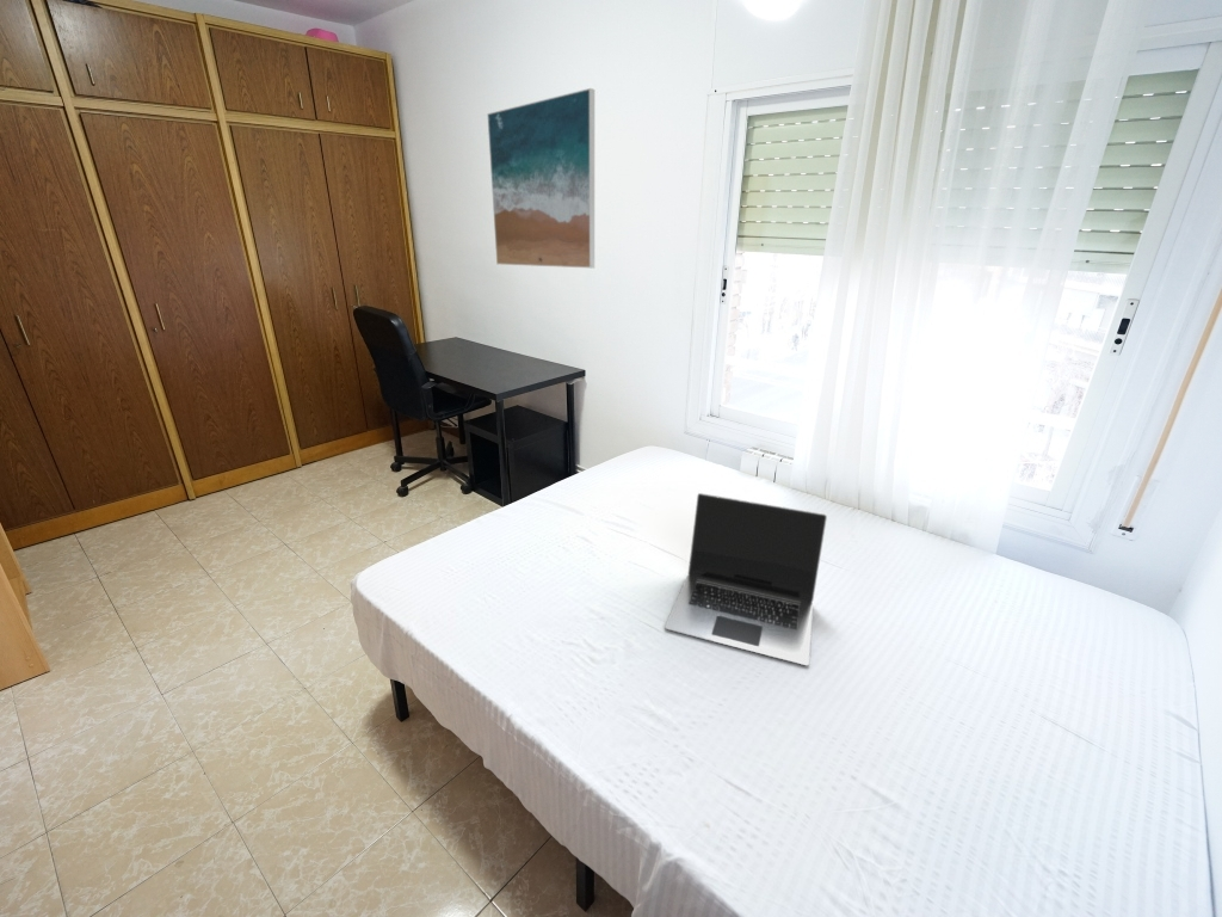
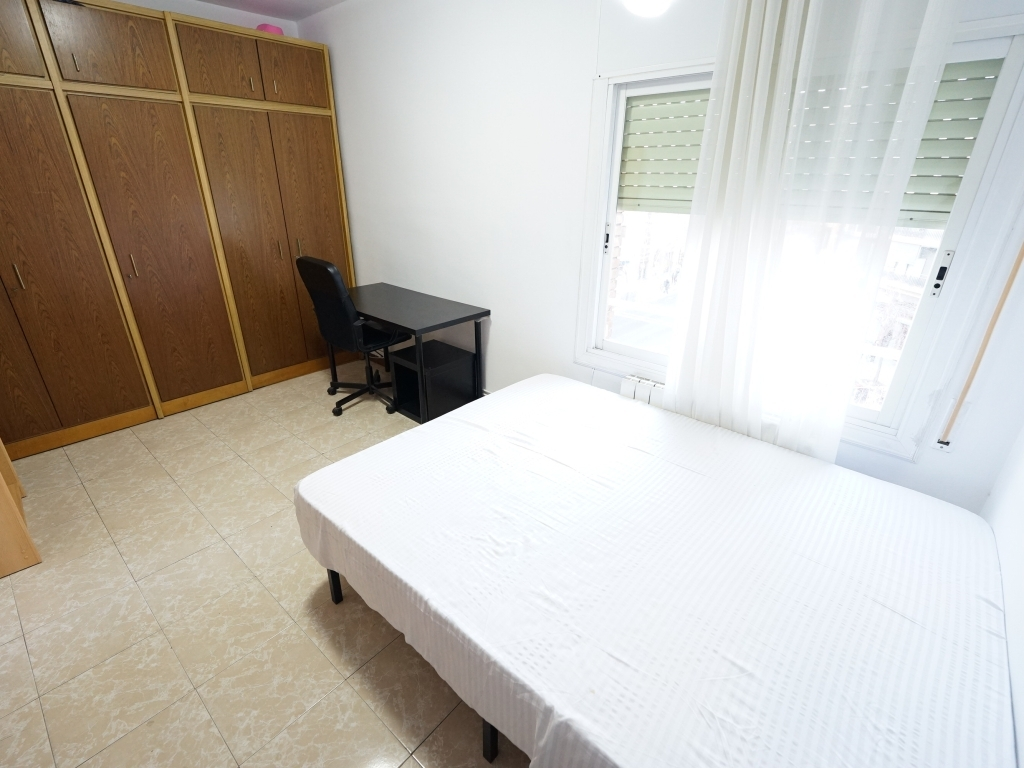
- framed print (538, 187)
- laptop (747, 571)
